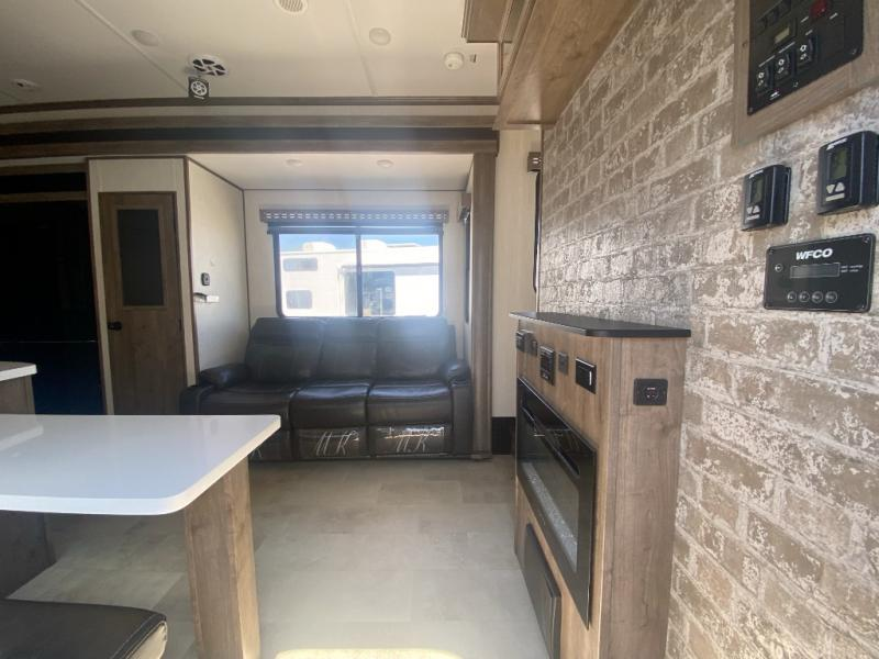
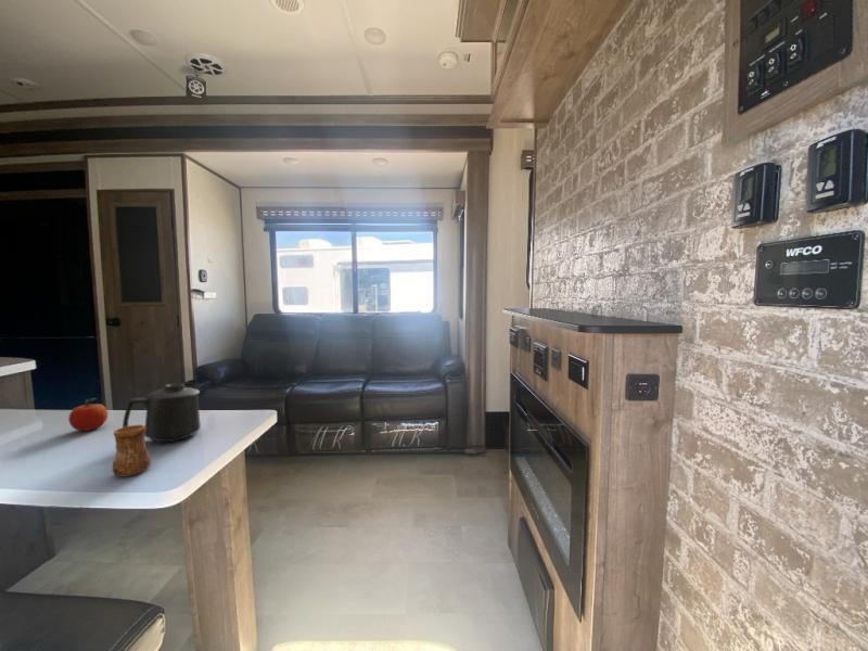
+ cup (130, 449)
+ fruit (88, 413)
+ mug (165, 412)
